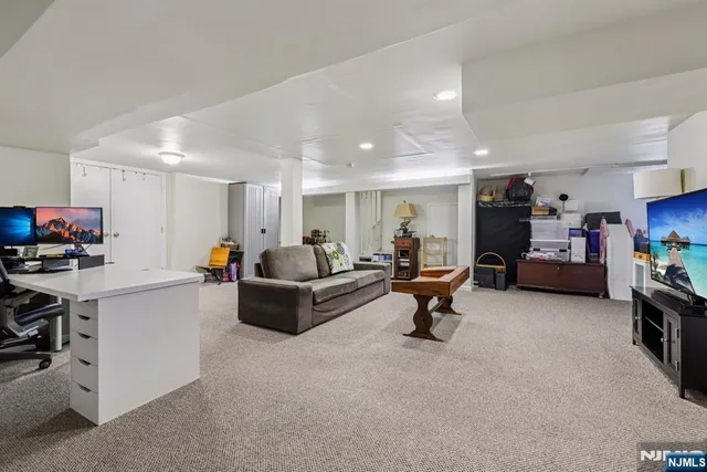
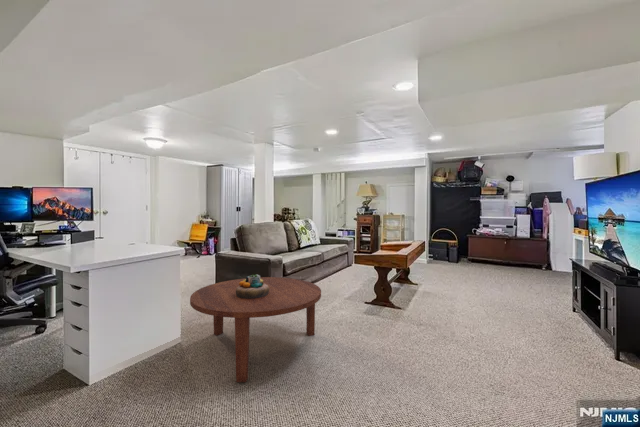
+ decorative bowl (252, 283)
+ coffee table (258, 316)
